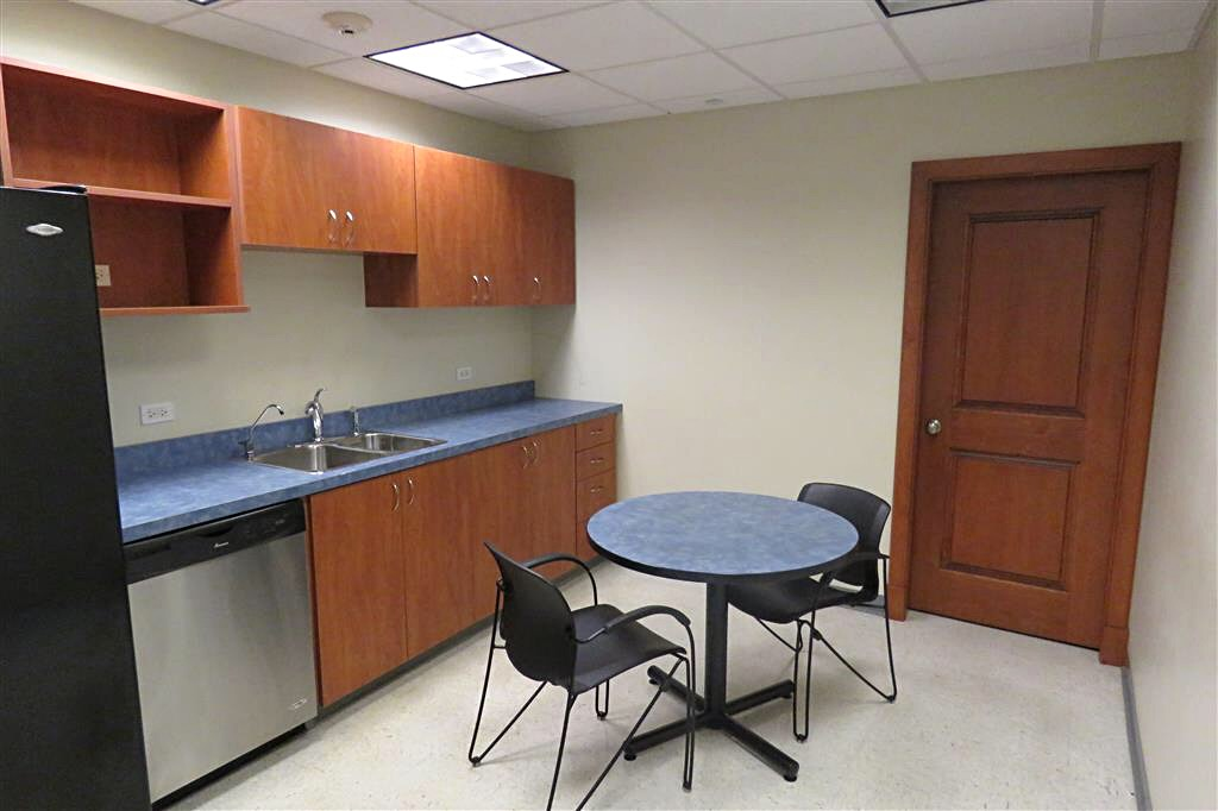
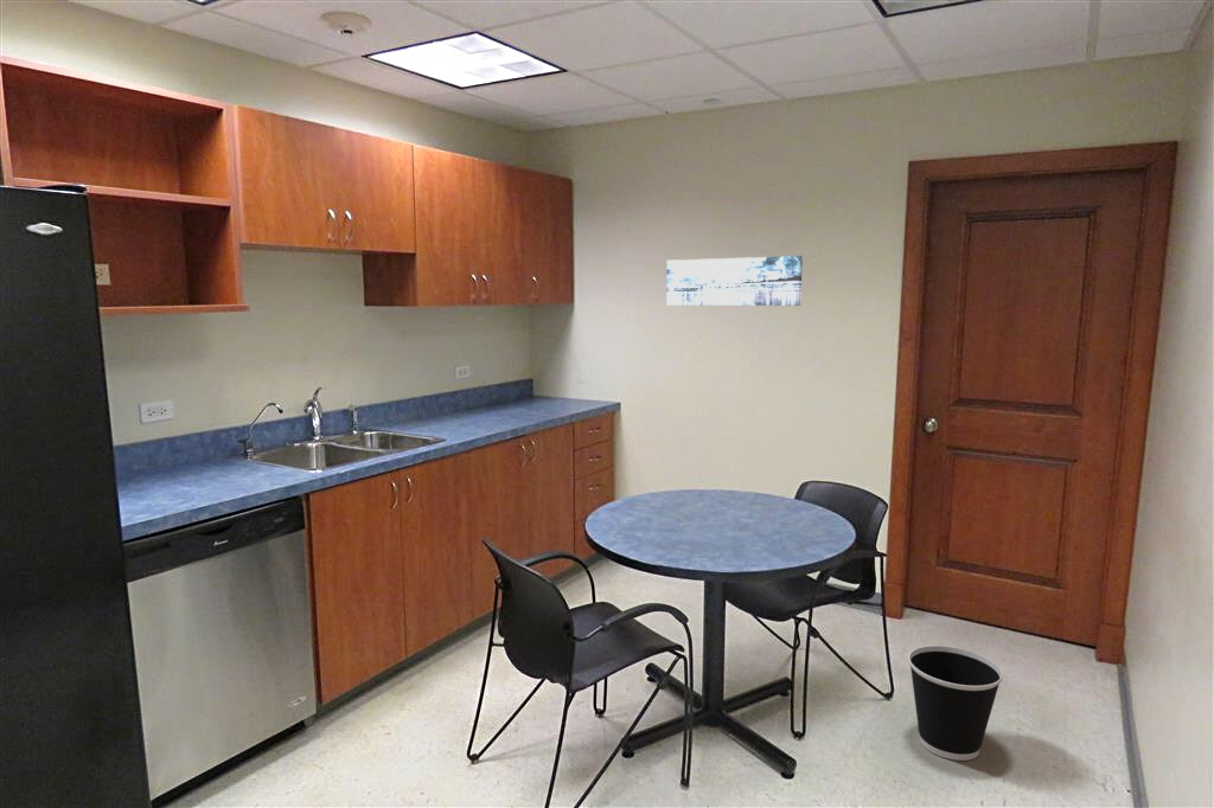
+ wastebasket (951, 704)
+ wall art (730, 282)
